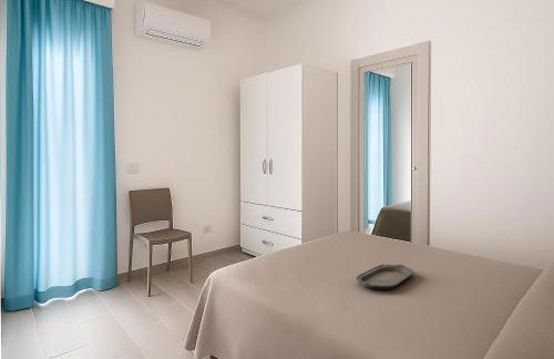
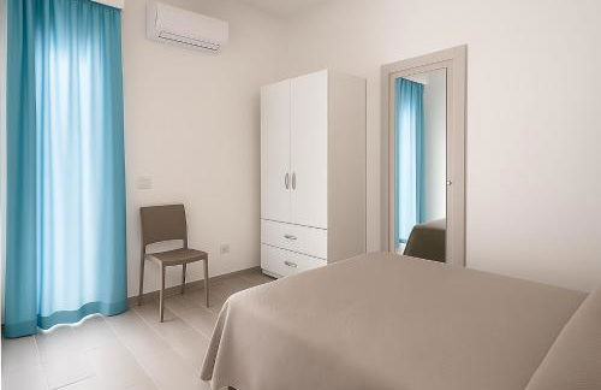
- serving tray (386, 276)
